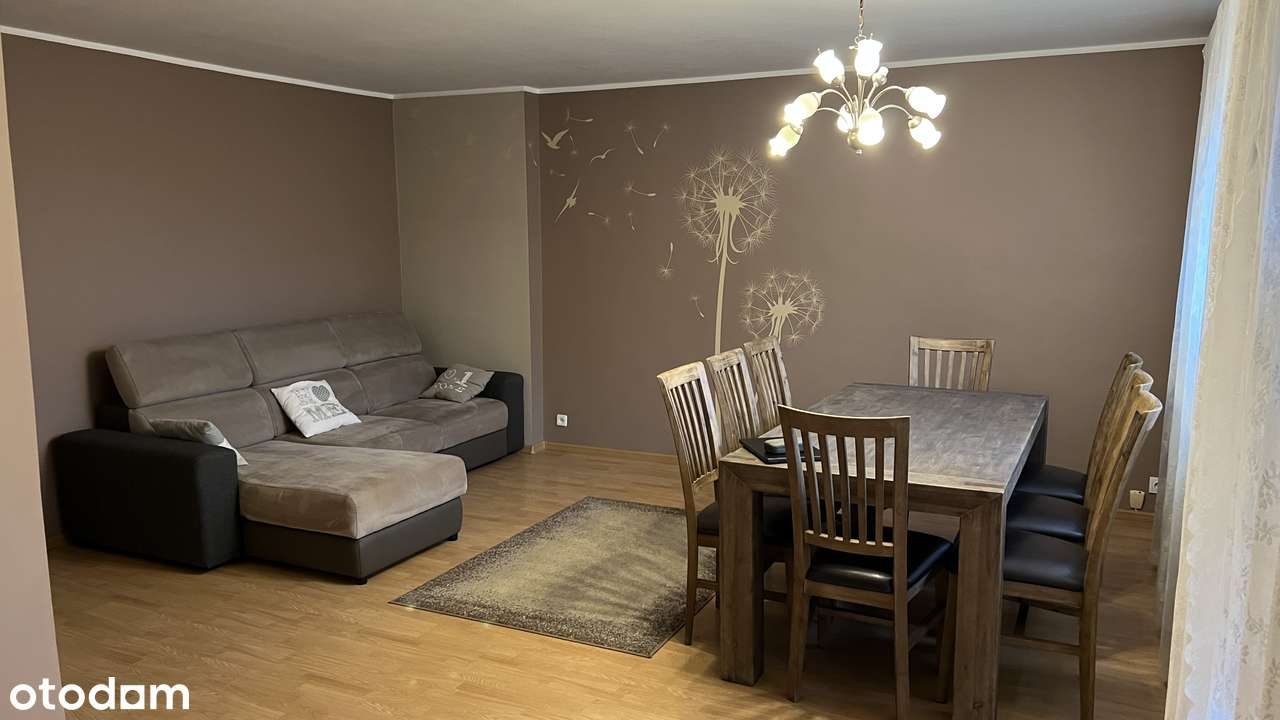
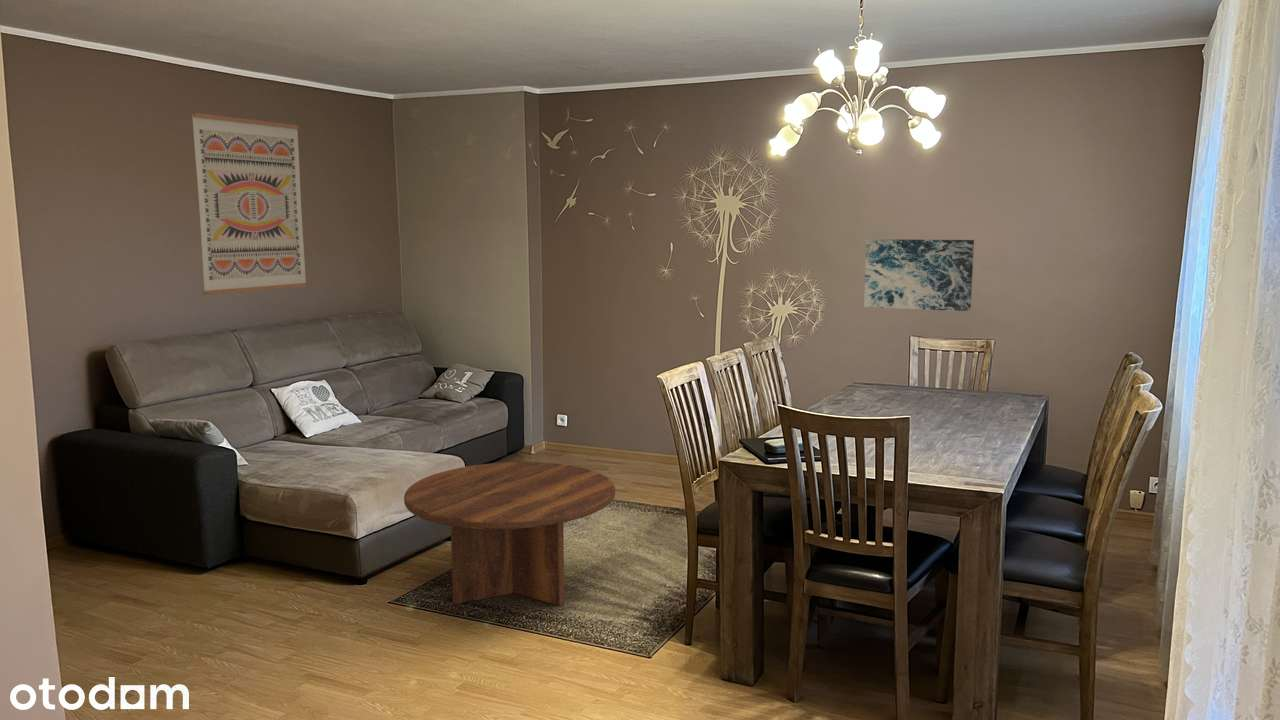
+ coffee table (512, 539)
+ wall art (253, 206)
+ wall art (917, 274)
